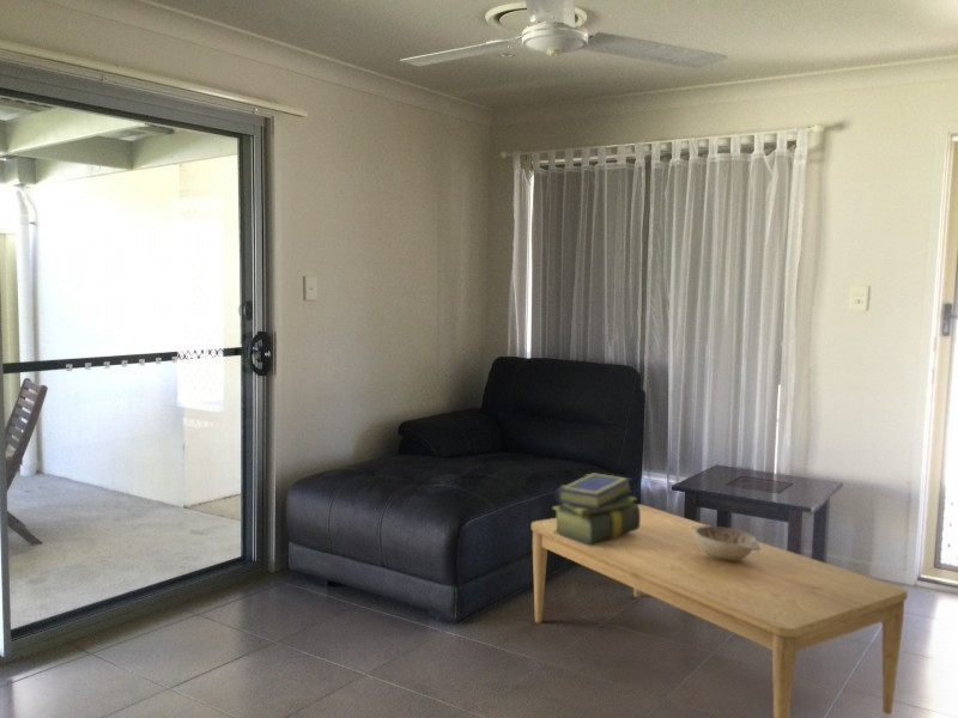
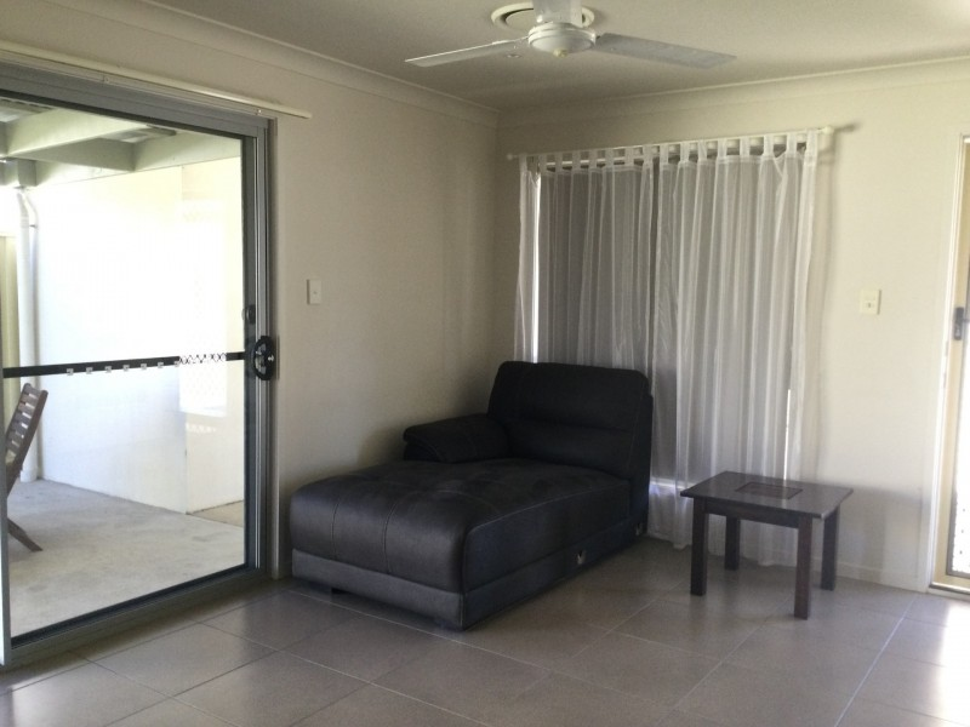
- stack of books (596, 506)
- coffee table (695, 607)
- decorative bowl (724, 544)
